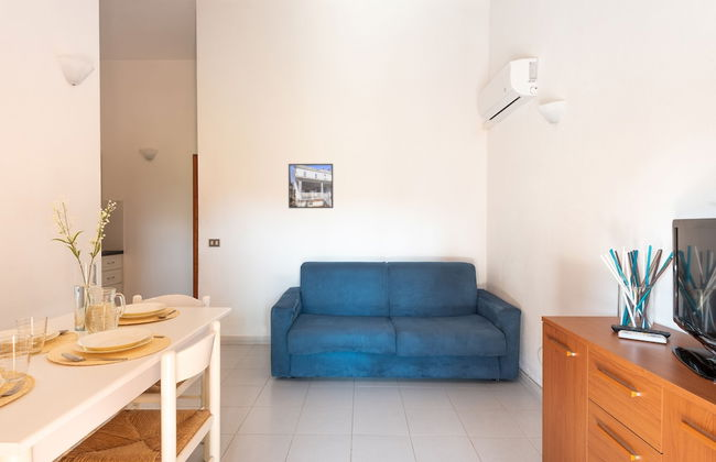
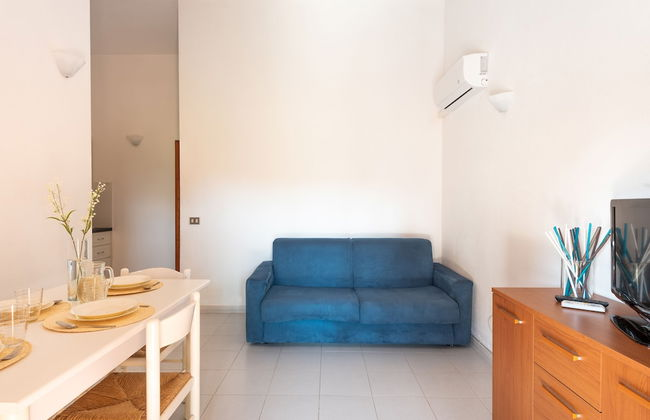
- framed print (311, 186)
